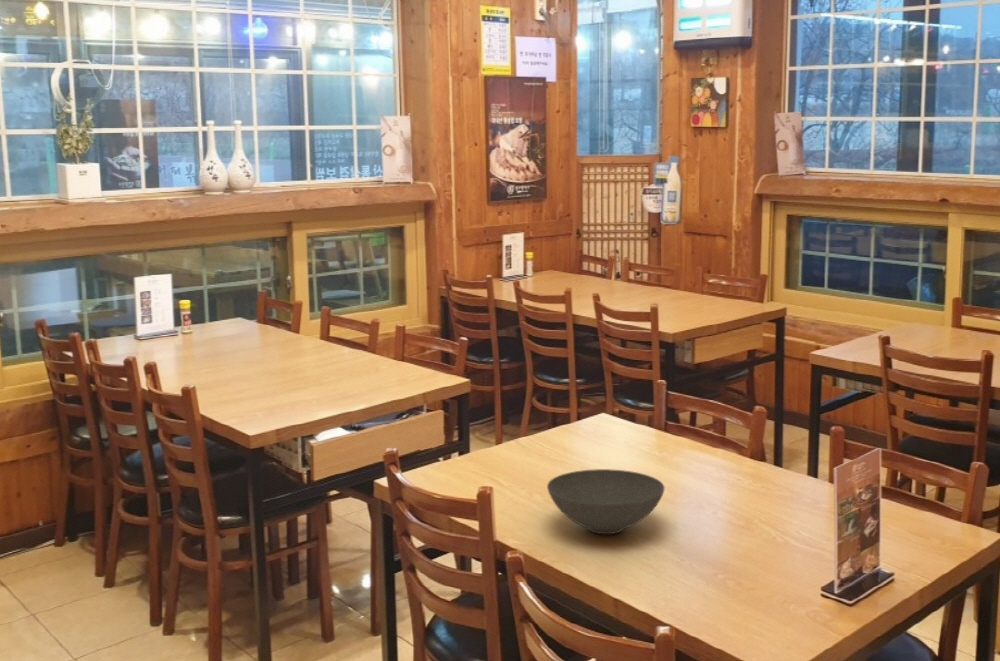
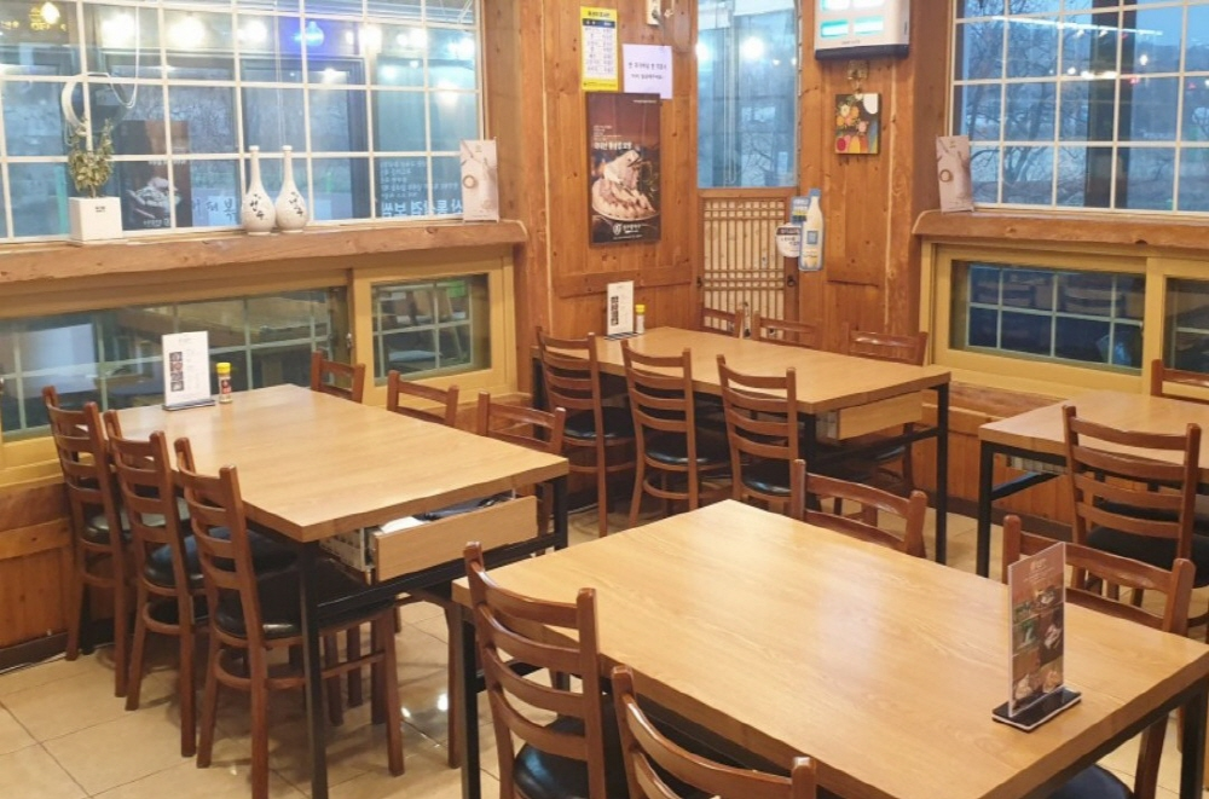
- bowl (605, 507)
